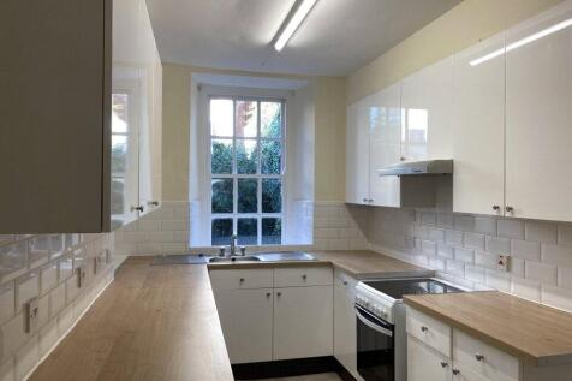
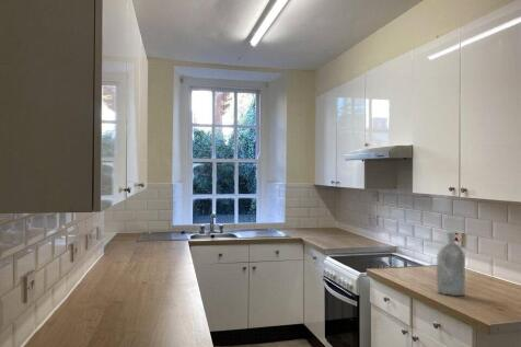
+ bottle (450, 263)
